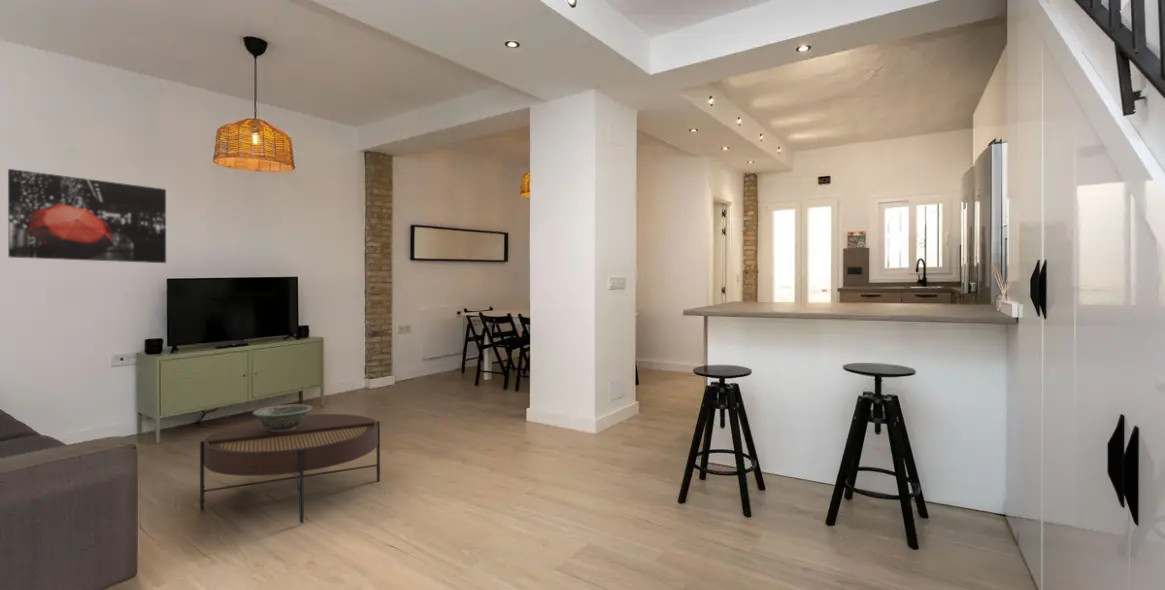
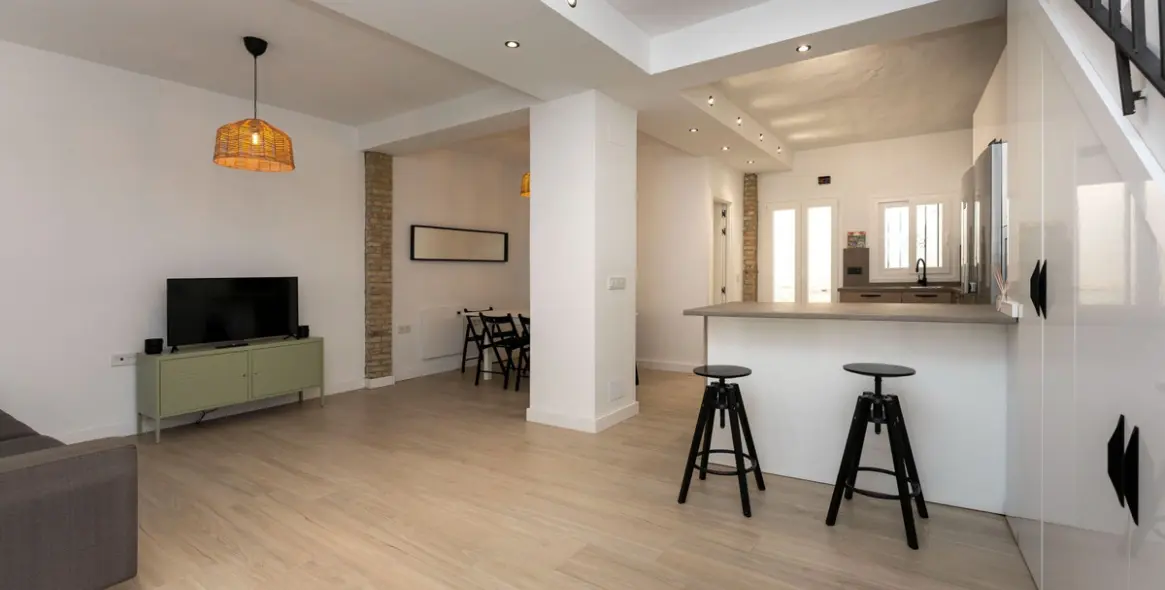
- decorative bowl (283, 419)
- coffee table (296, 462)
- wall art (94, 220)
